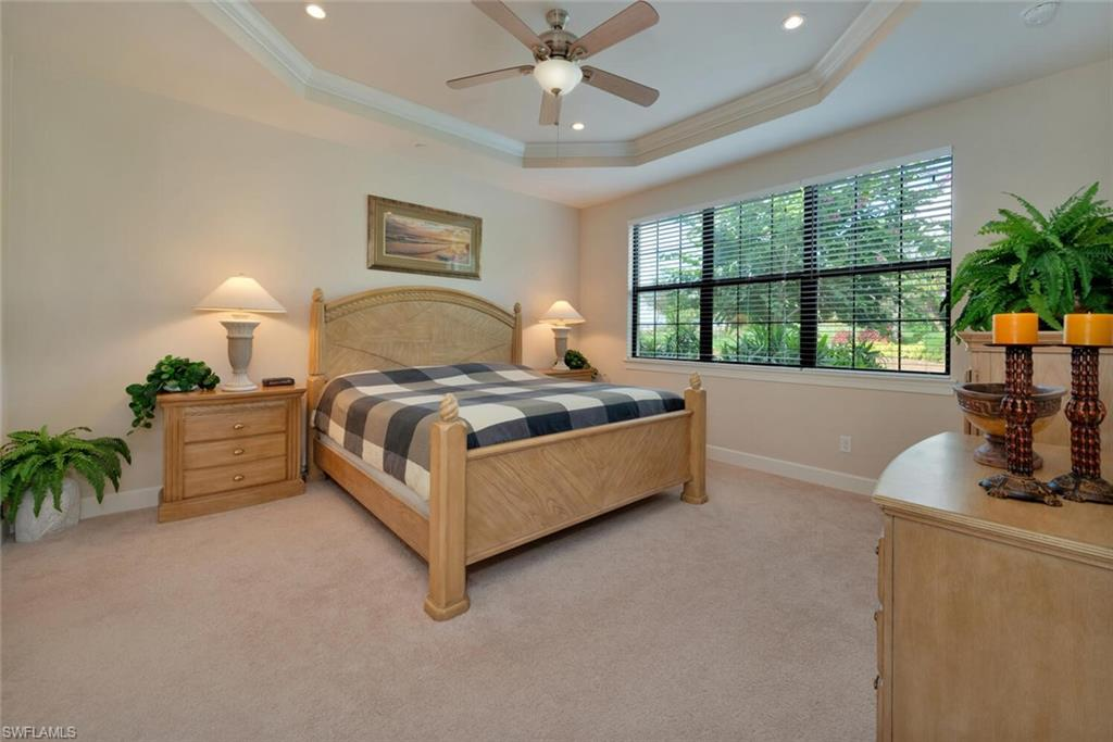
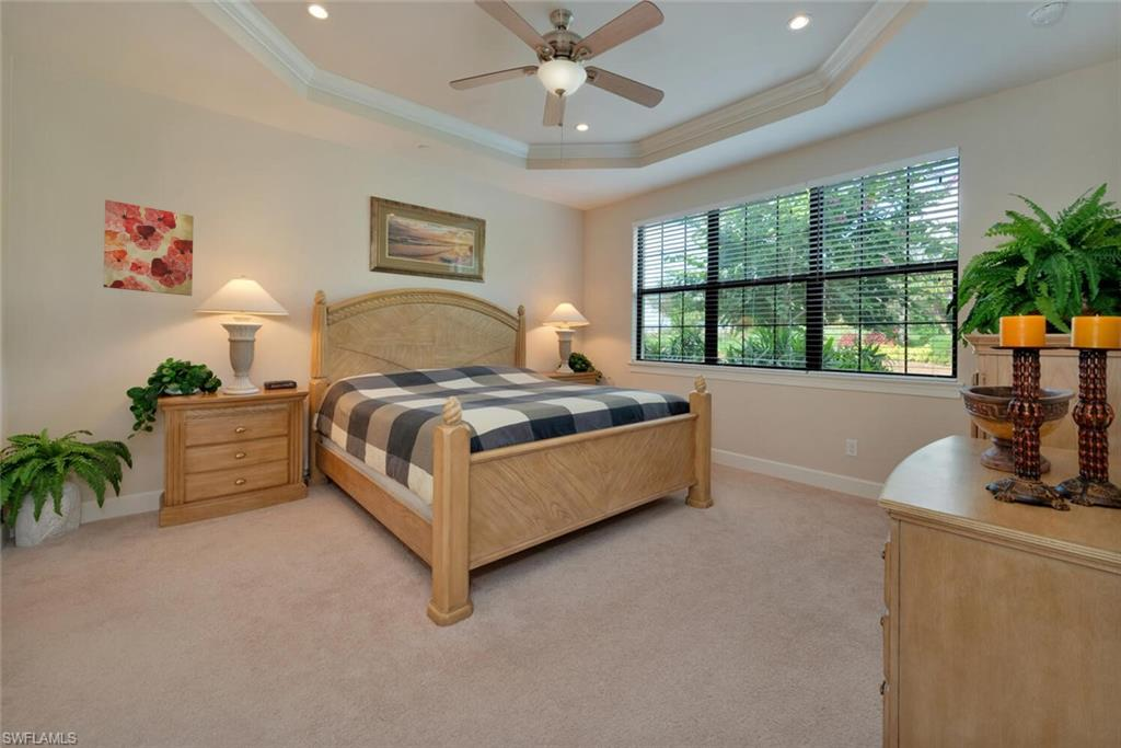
+ wall art (150, 250)
